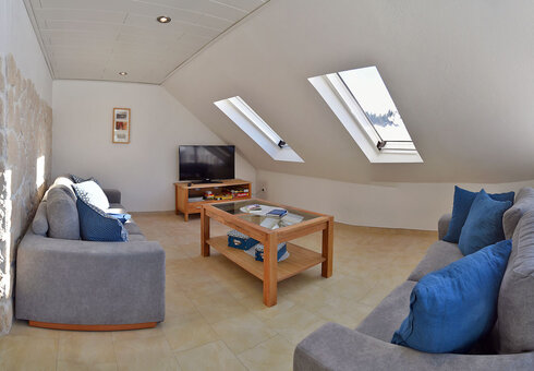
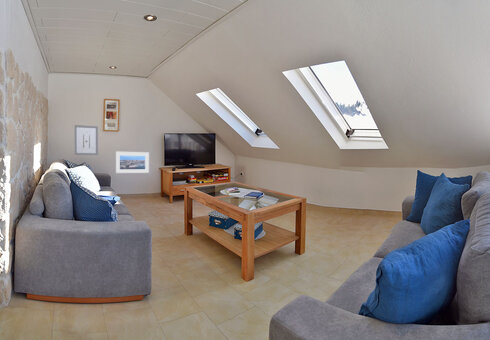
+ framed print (132, 162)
+ wall art (86, 140)
